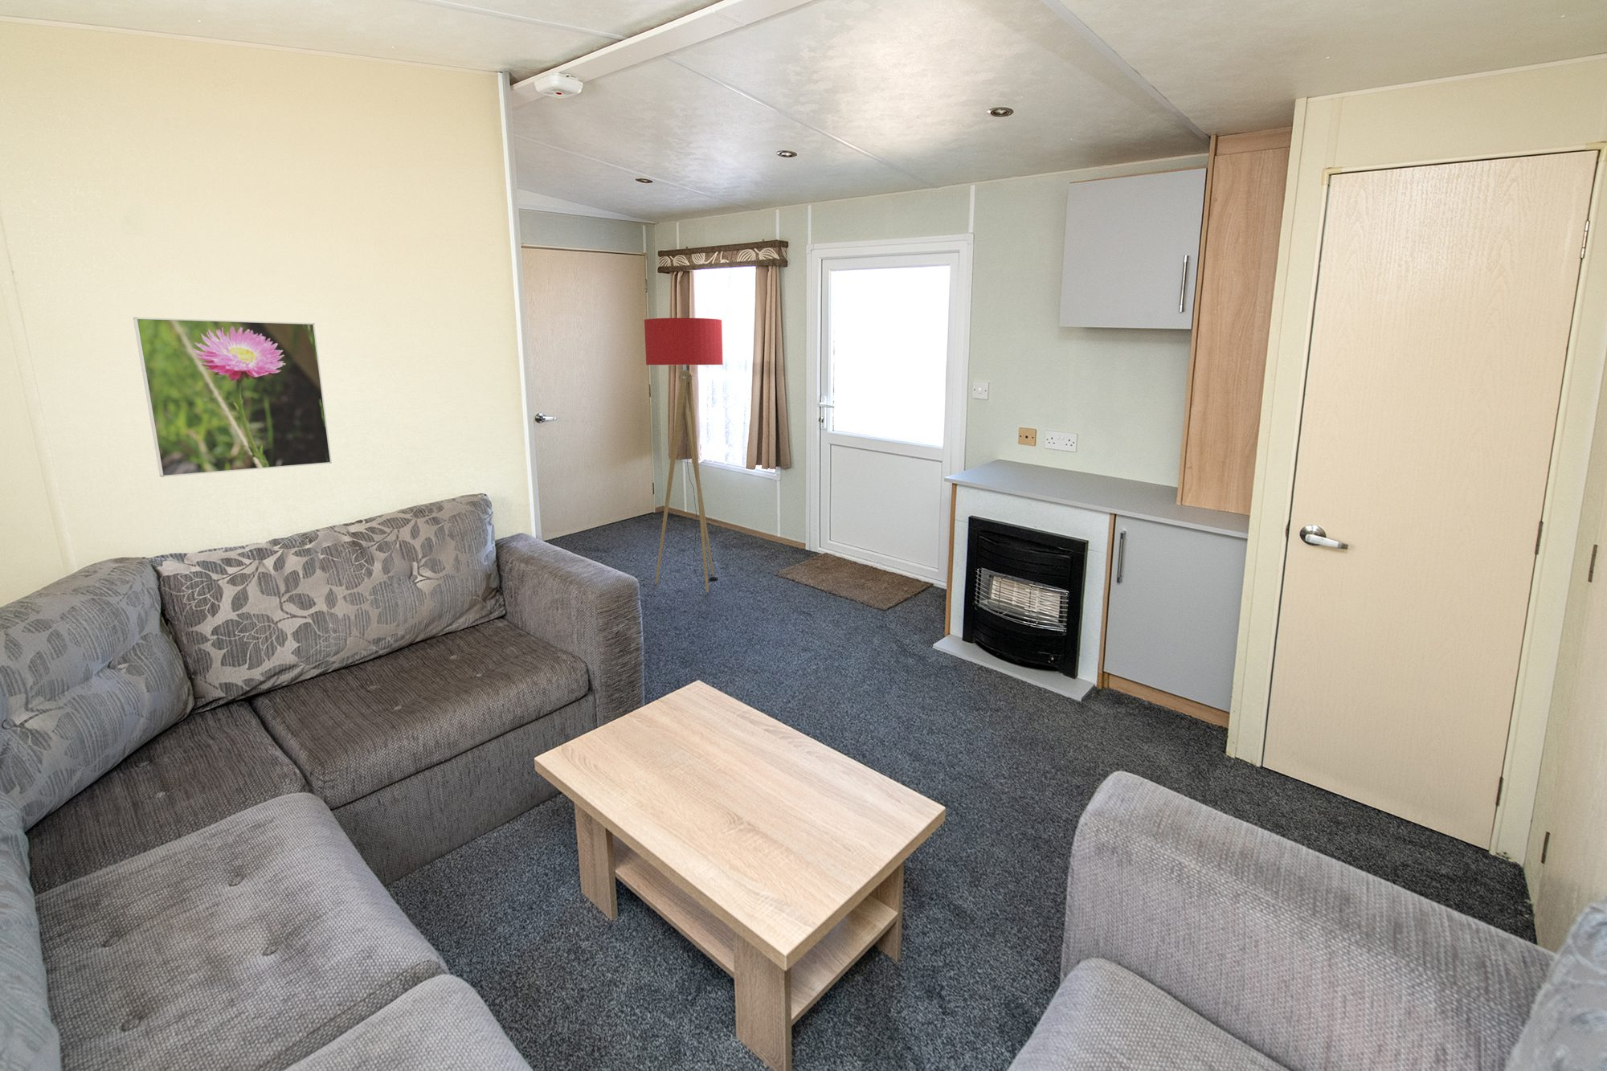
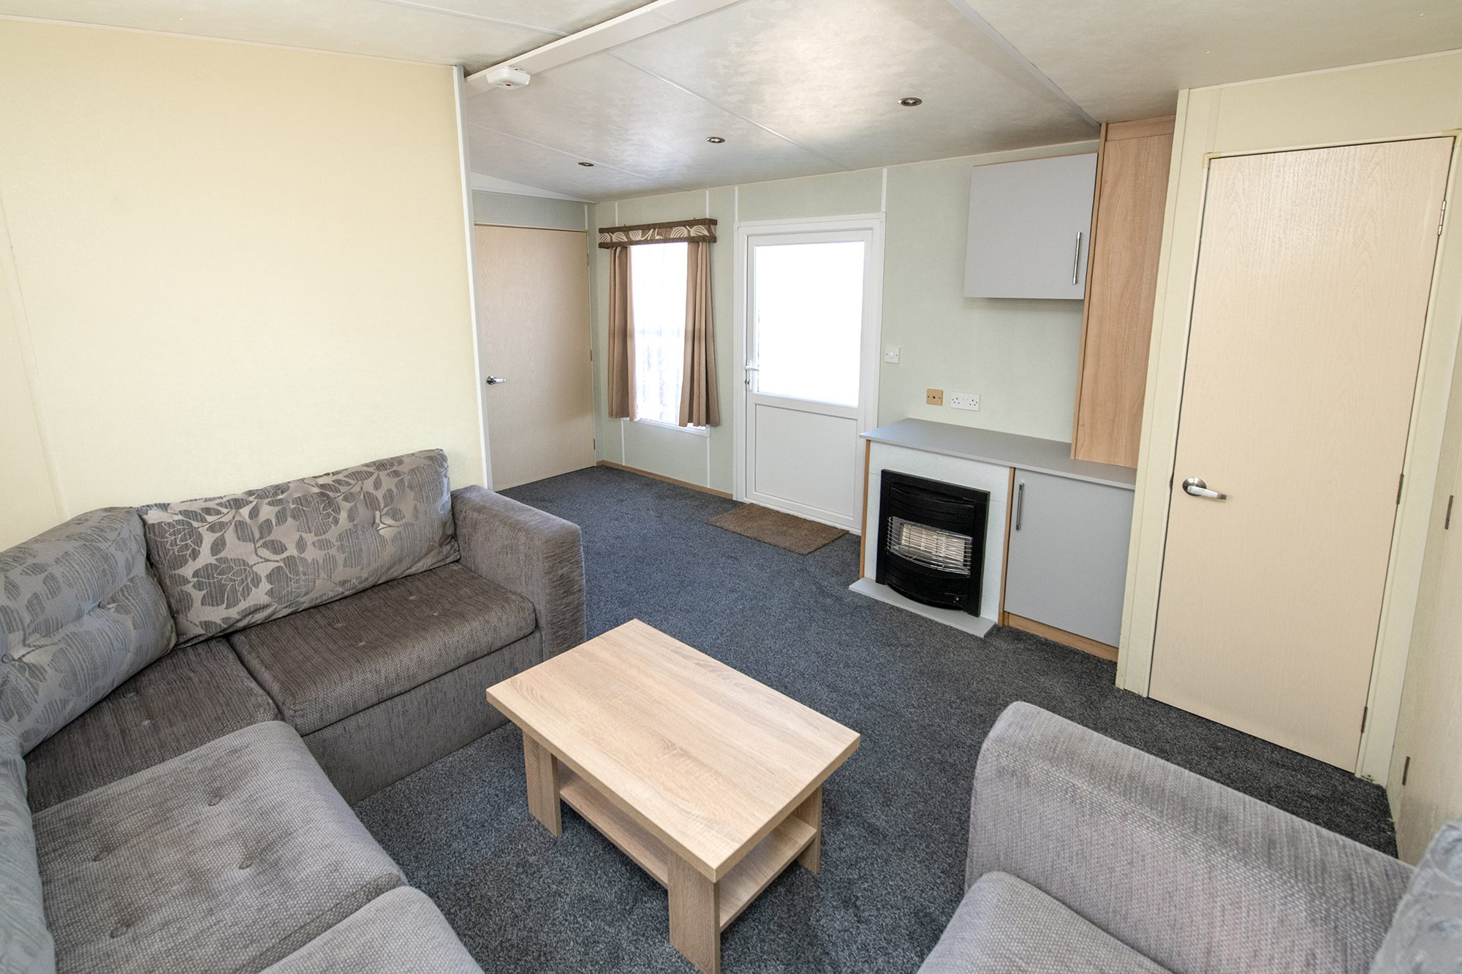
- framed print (240, 396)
- floor lamp (686, 457)
